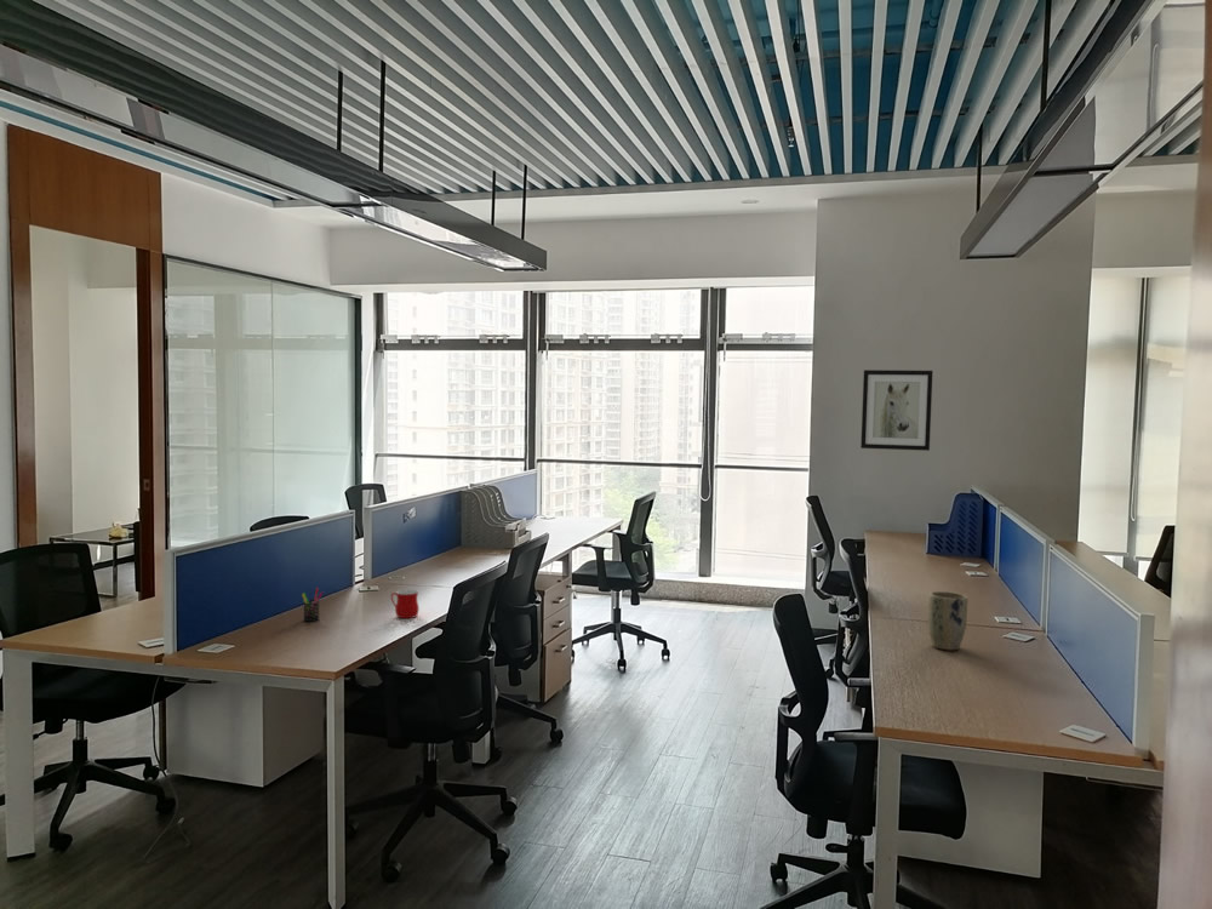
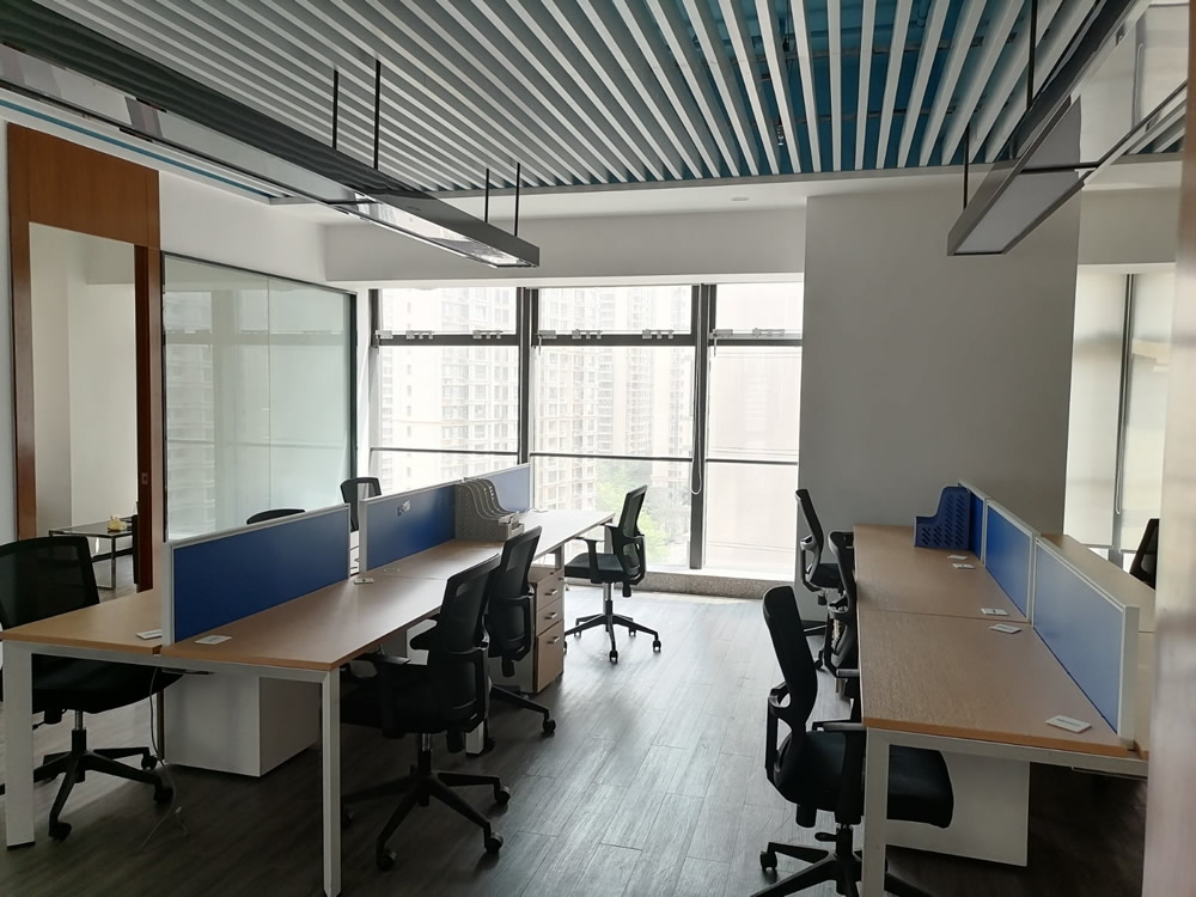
- mug (404, 604)
- plant pot (947, 621)
- pen holder (310, 604)
- wall art (896, 410)
